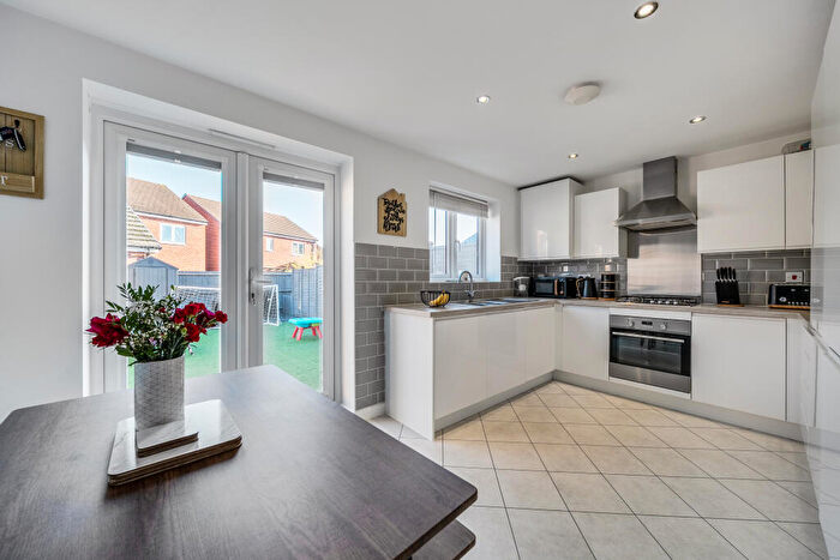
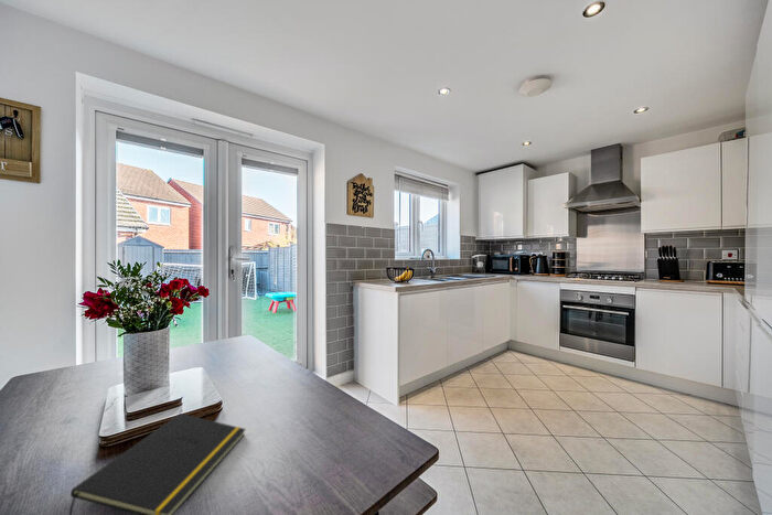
+ notepad (174, 455)
